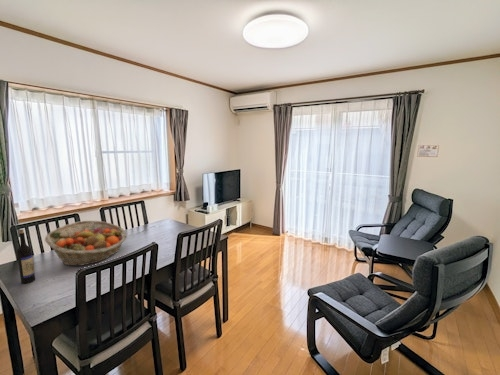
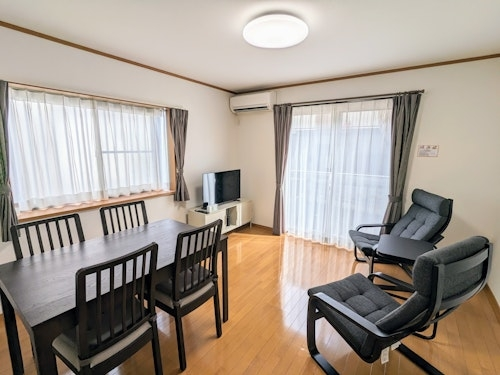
- wine bottle (25, 255)
- fruit basket (90, 240)
